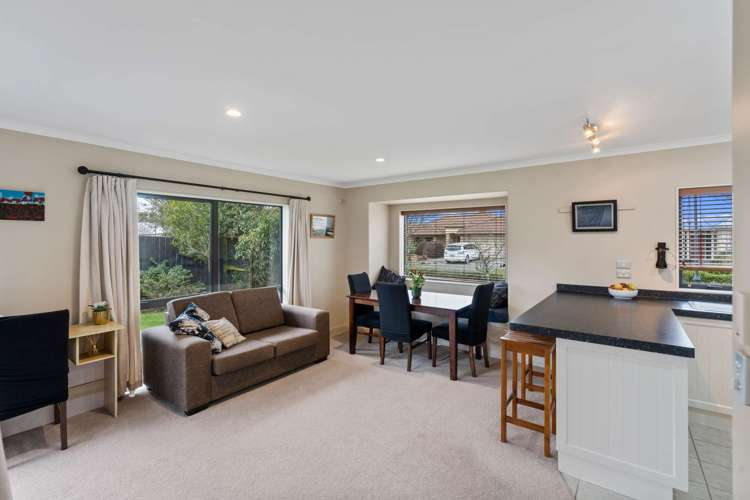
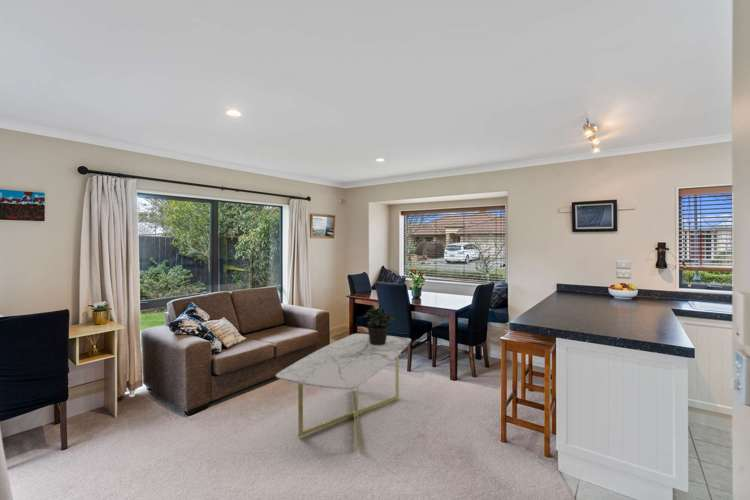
+ coffee table (354, 385)
+ potted plant (376, 323)
